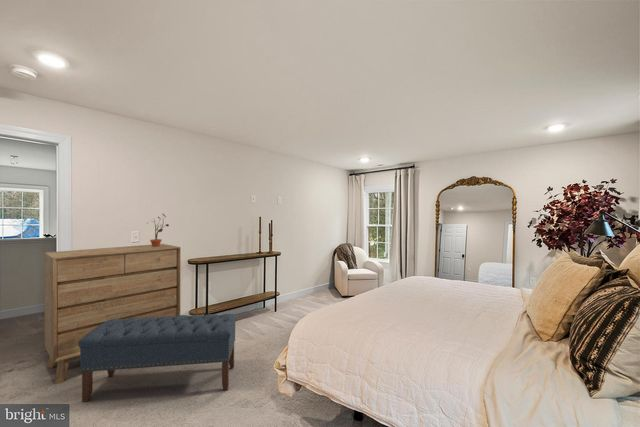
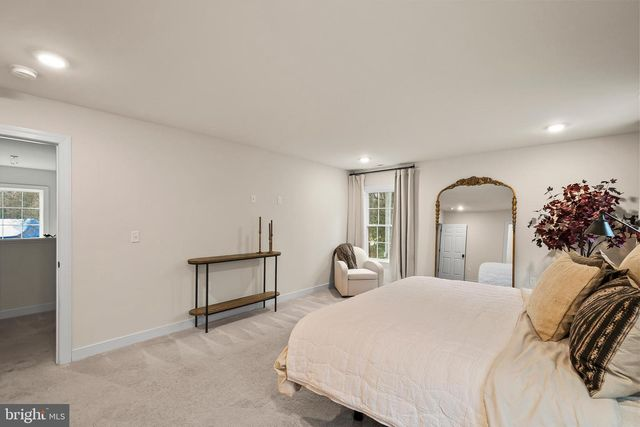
- dresser (117, 302)
- bench (166, 352)
- potted plant (157, 229)
